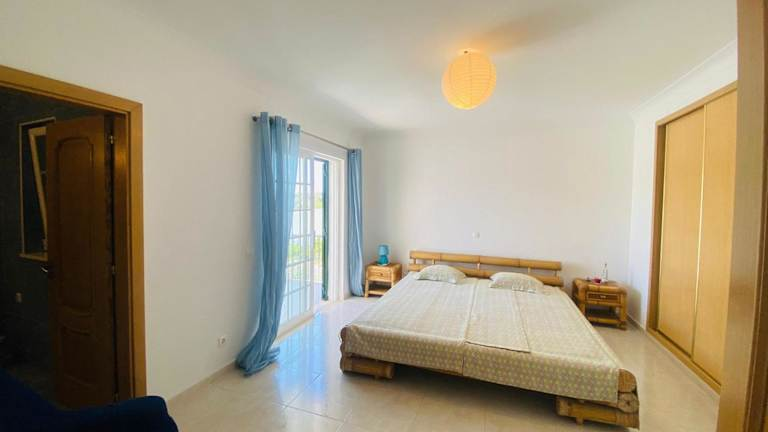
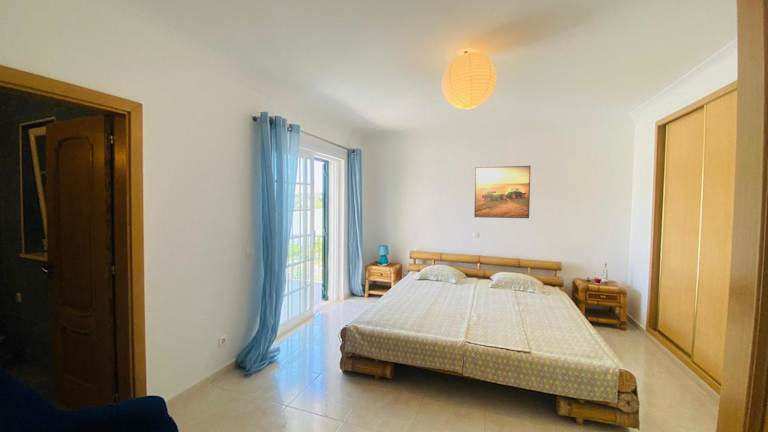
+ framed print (501, 192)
